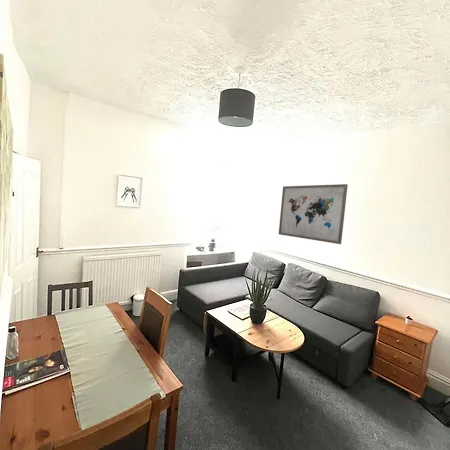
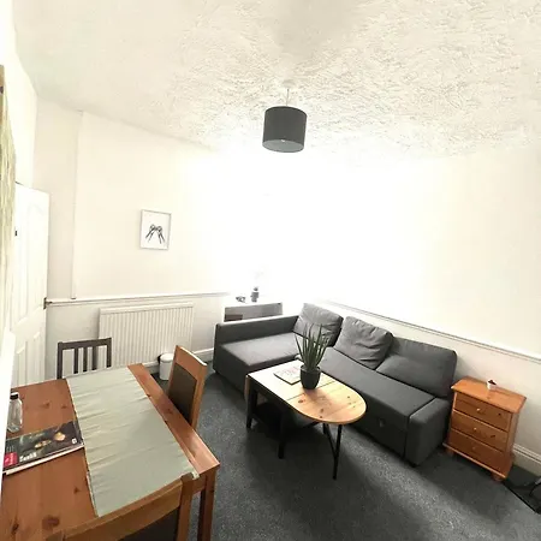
- wall art (309, 212)
